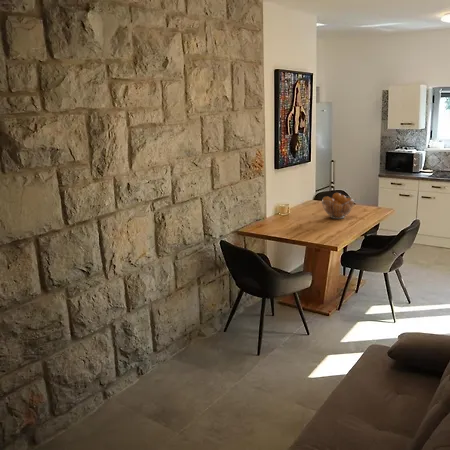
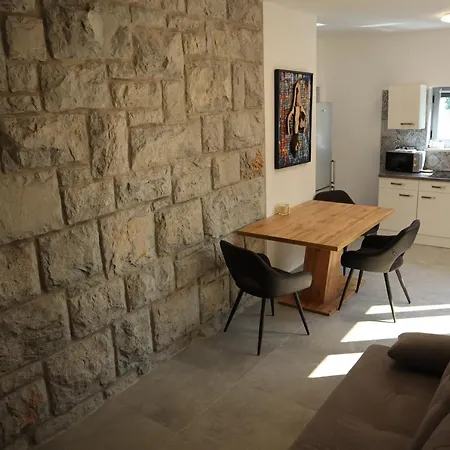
- fruit basket (337, 205)
